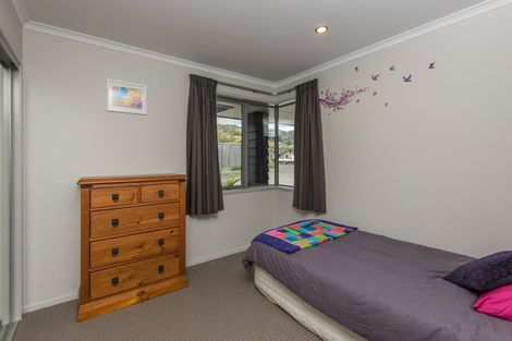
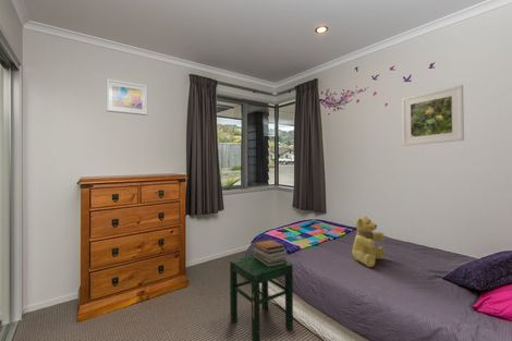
+ teddy bear (367, 239)
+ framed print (430, 118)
+ stool (261, 293)
+ book stack (268, 252)
